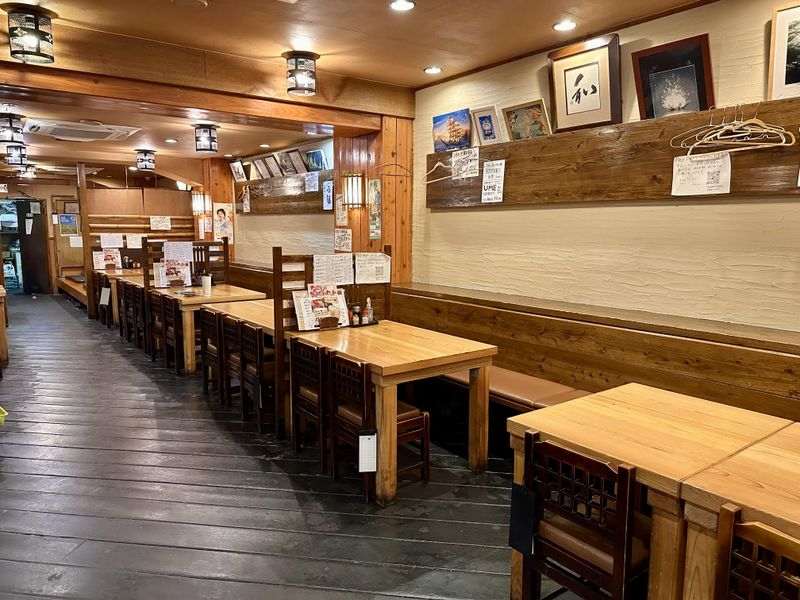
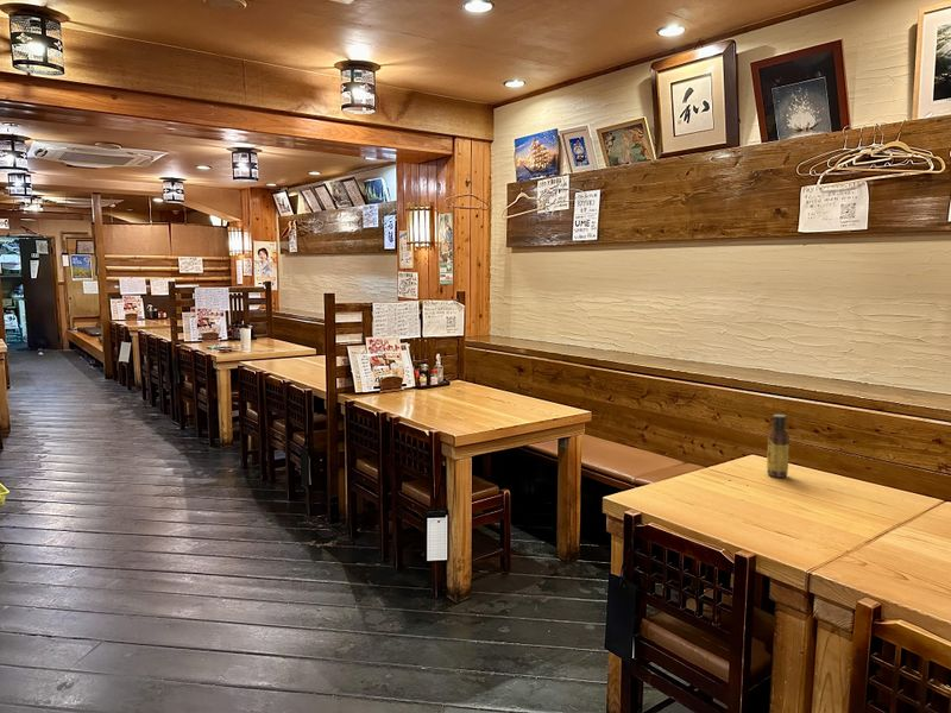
+ sauce bottle (777, 444)
